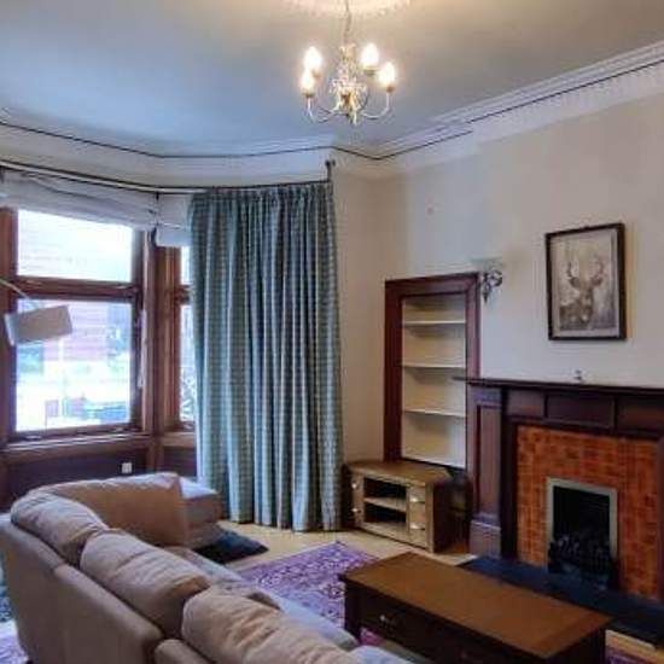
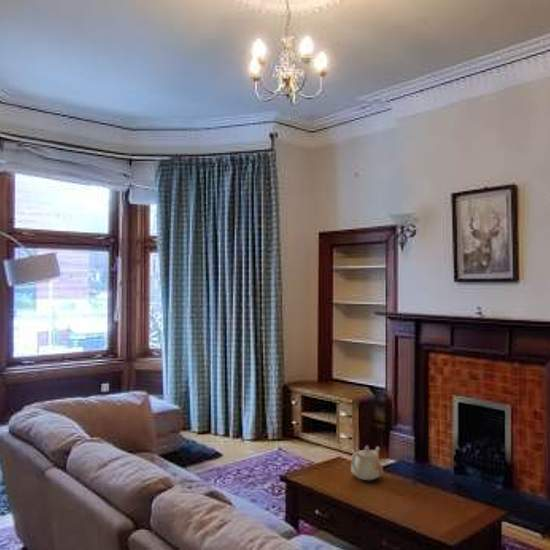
+ teapot (366, 461)
